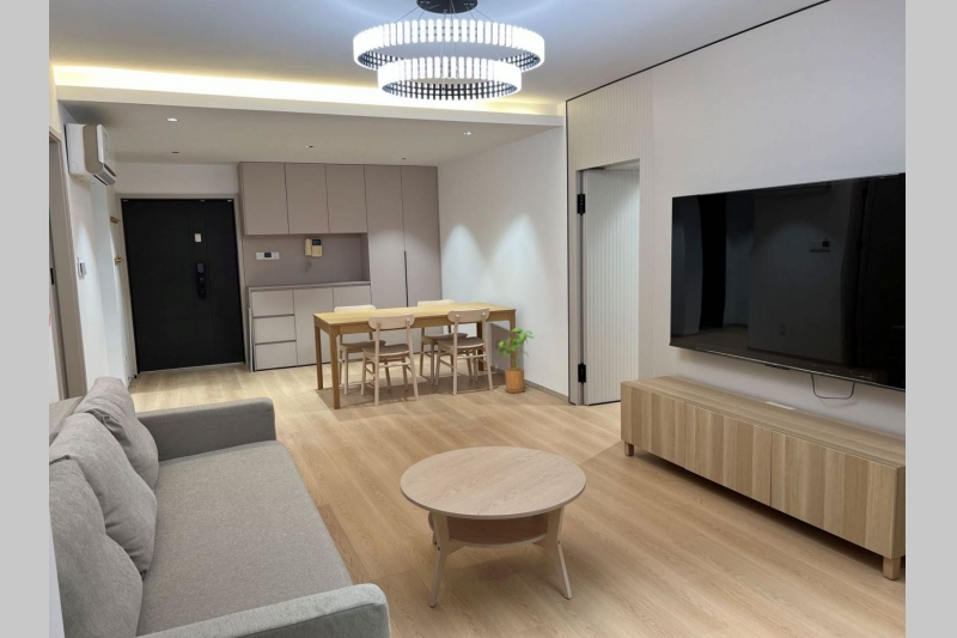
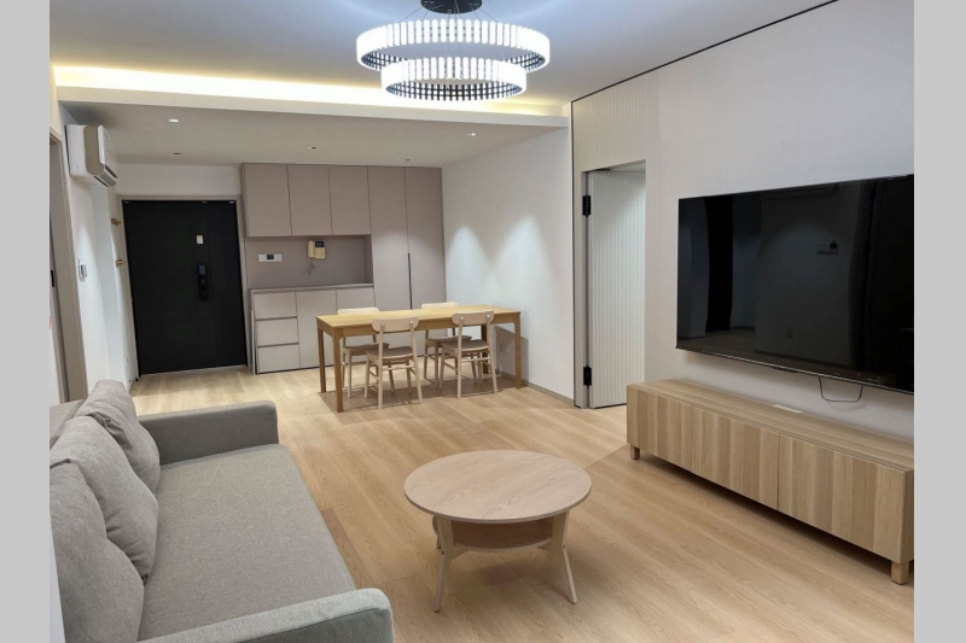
- house plant (513, 360)
